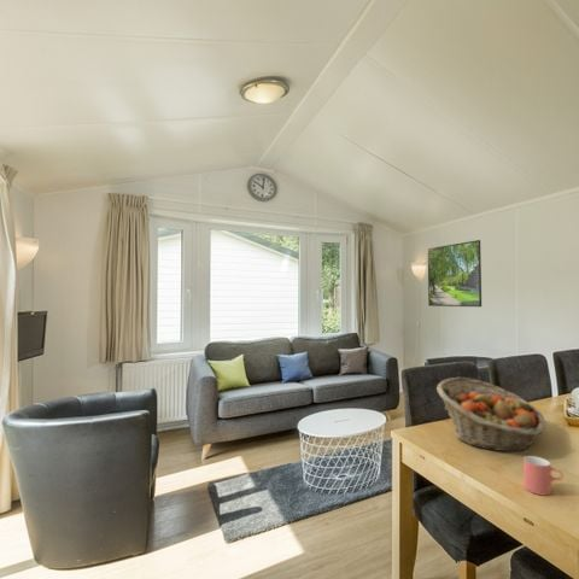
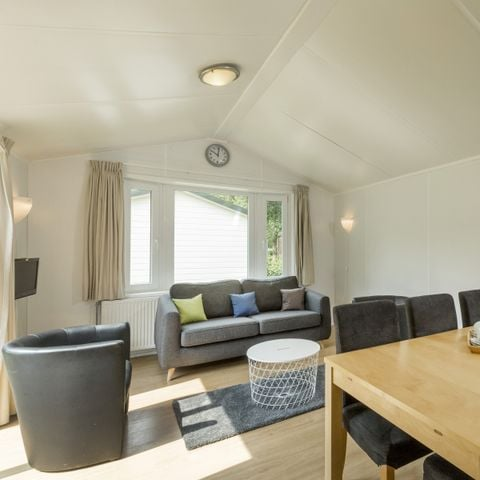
- cup (543, 475)
- fruit basket (489, 410)
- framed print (452, 275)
